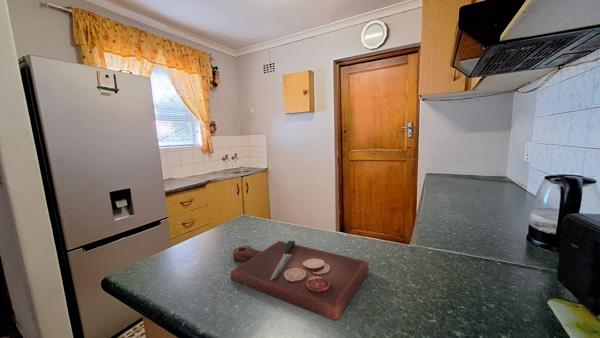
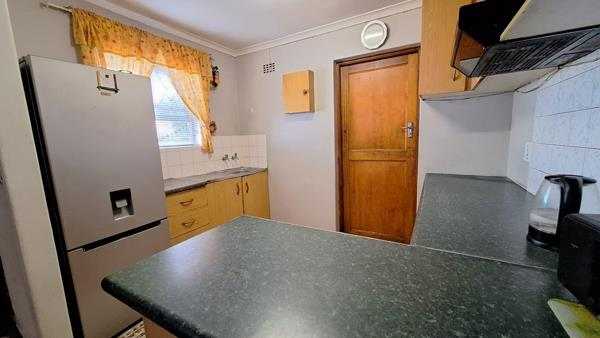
- cutting board (293, 268)
